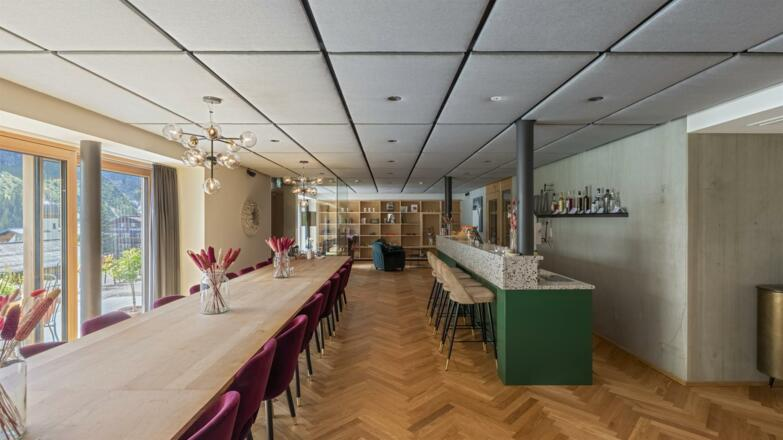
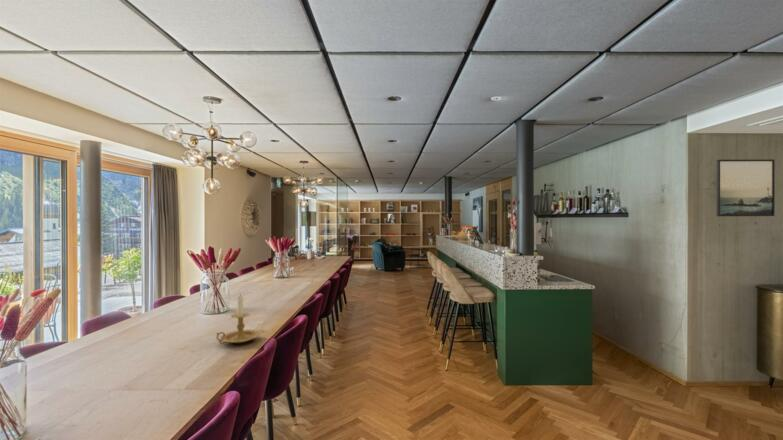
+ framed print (745, 188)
+ candle holder (240, 317)
